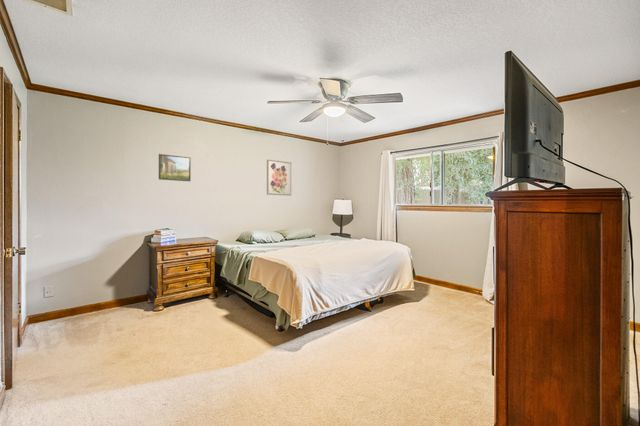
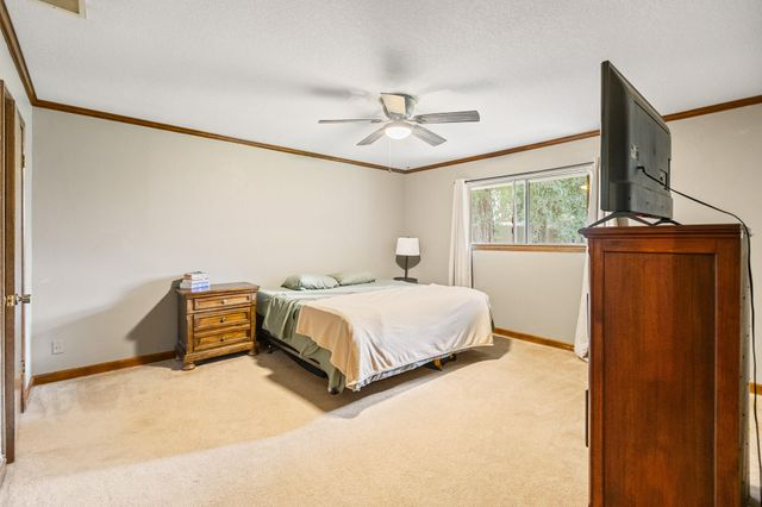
- wall art (279, 178)
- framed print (175, 168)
